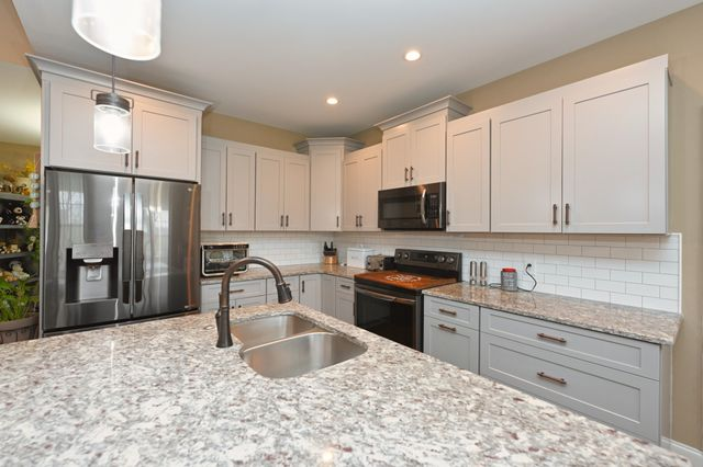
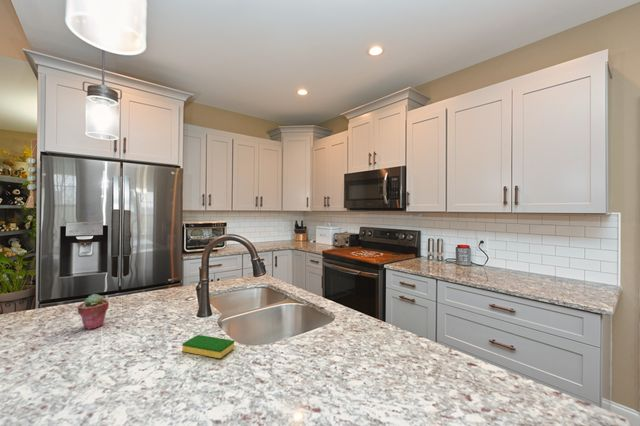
+ dish sponge (208, 345)
+ potted succulent (93, 310)
